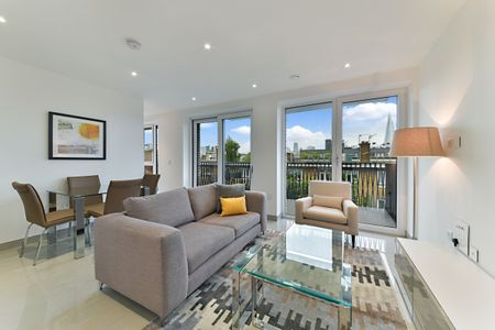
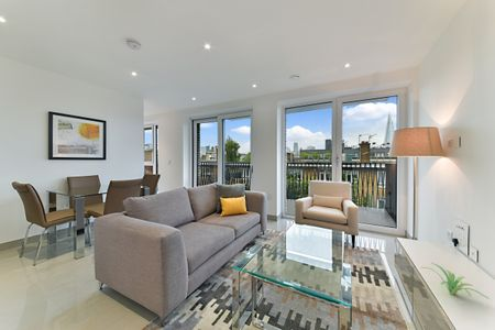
+ plant (452, 283)
